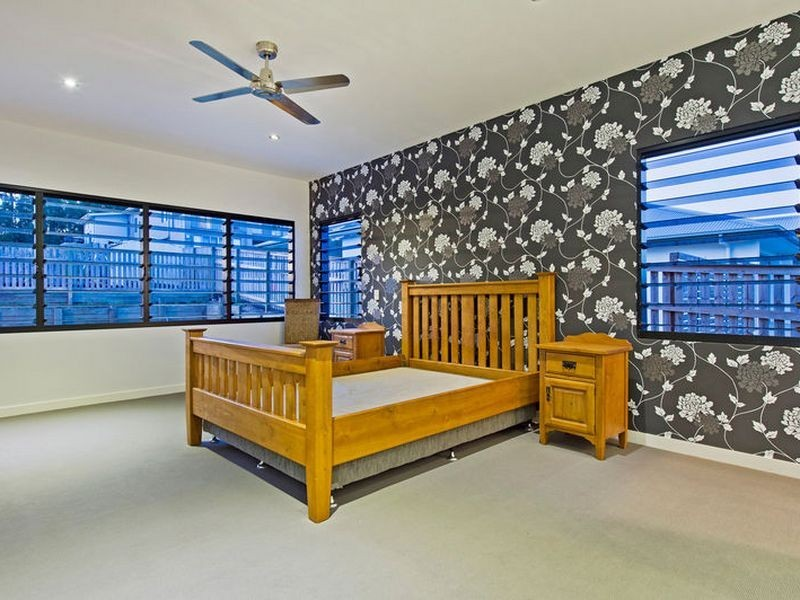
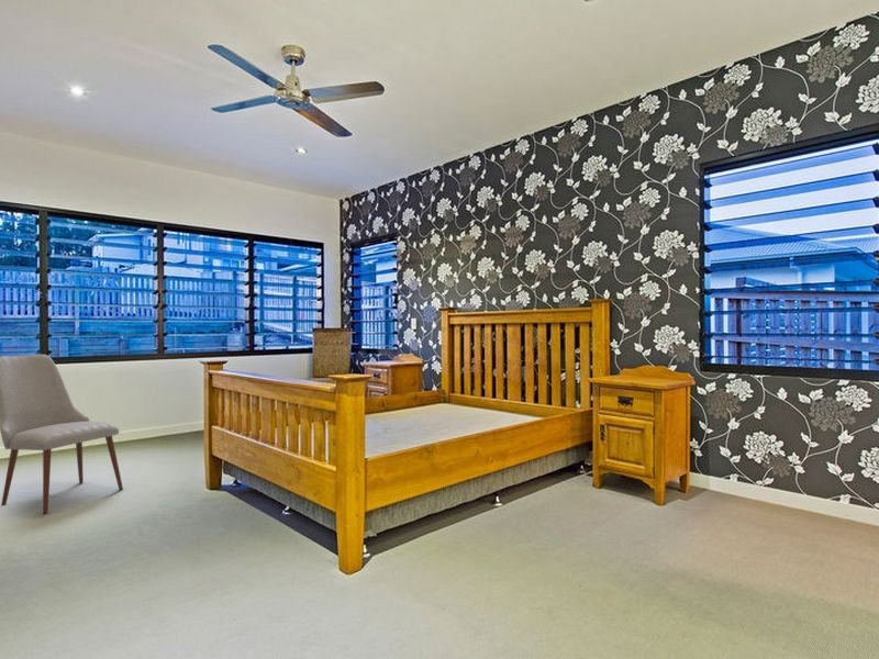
+ chair (51, 425)
